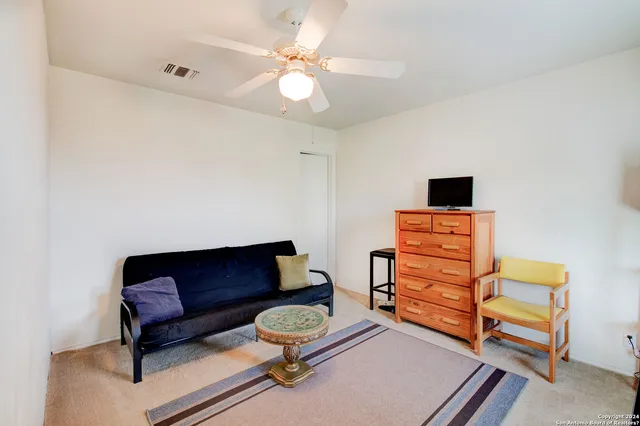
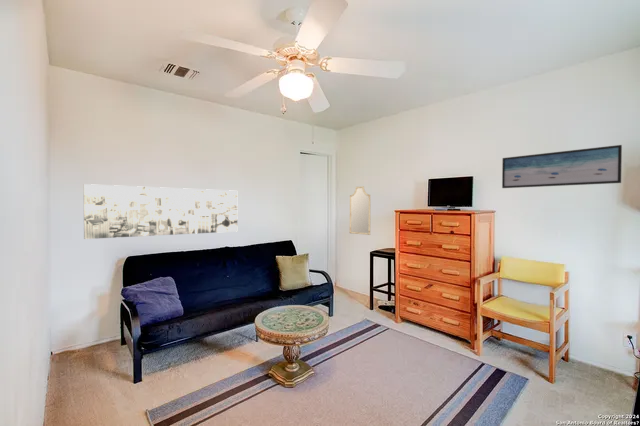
+ wall art (171, 211)
+ wall art (555, 169)
+ home mirror (359, 210)
